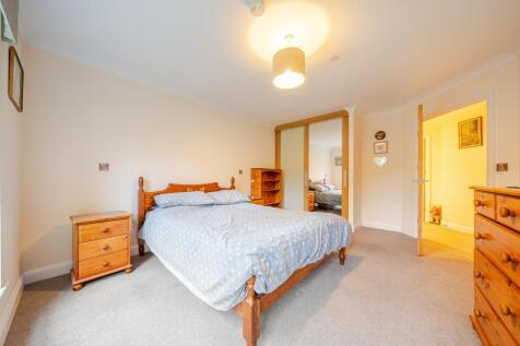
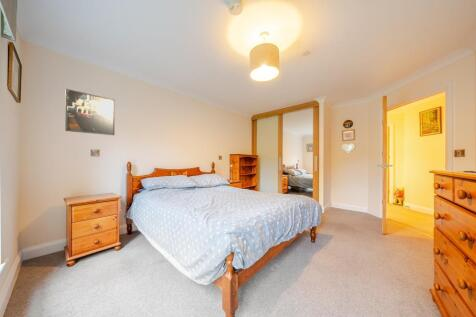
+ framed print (92, 114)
